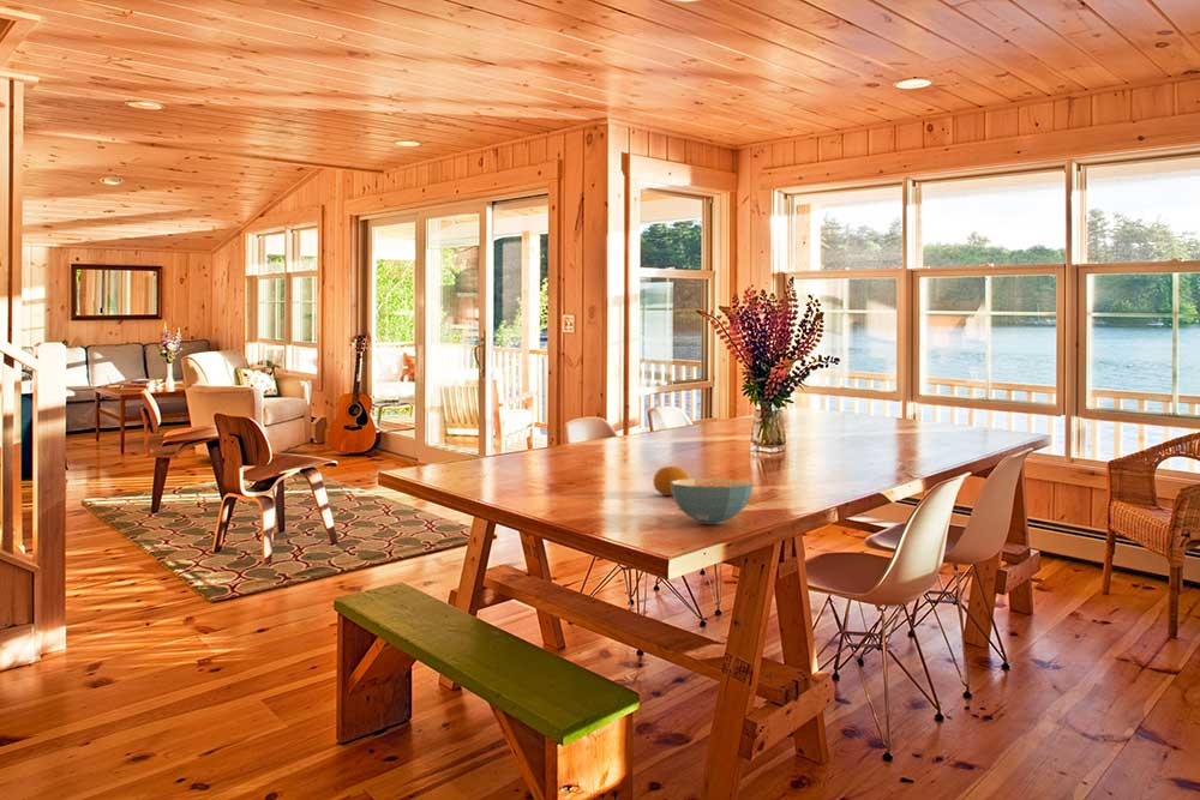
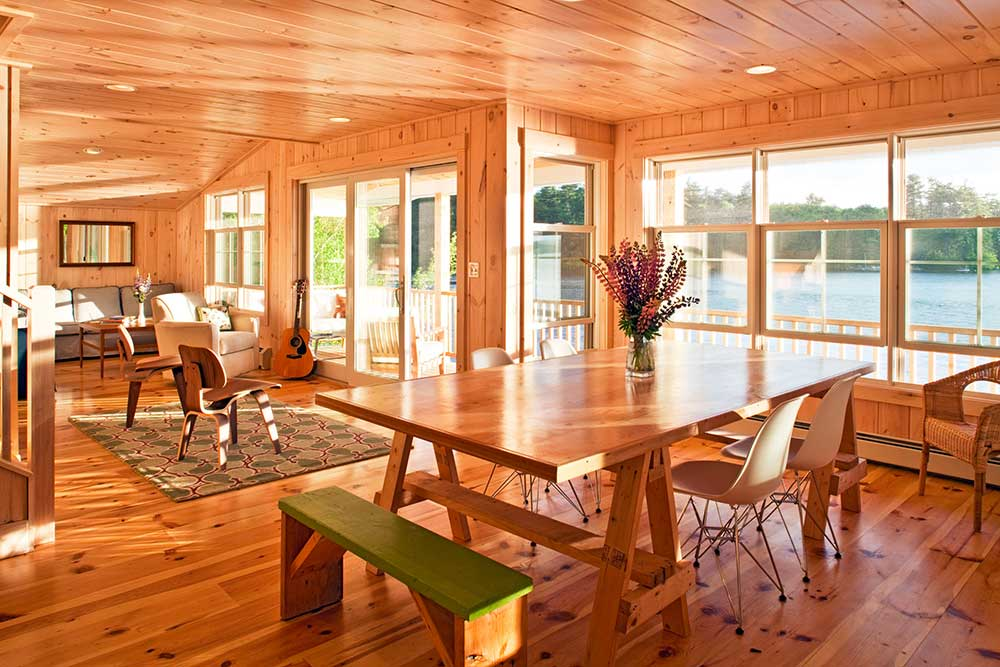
- cereal bowl (710, 501)
- fruit (671, 480)
